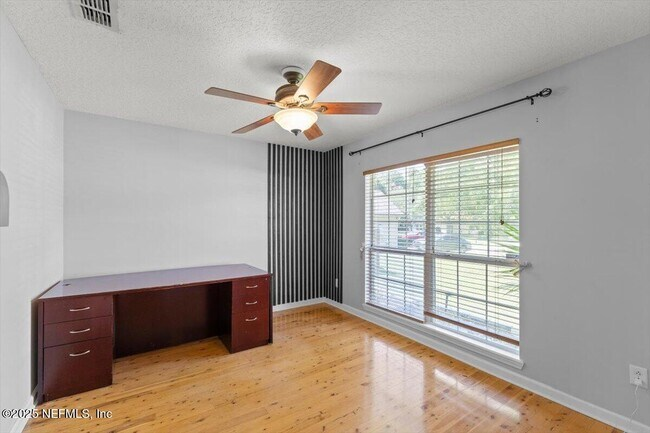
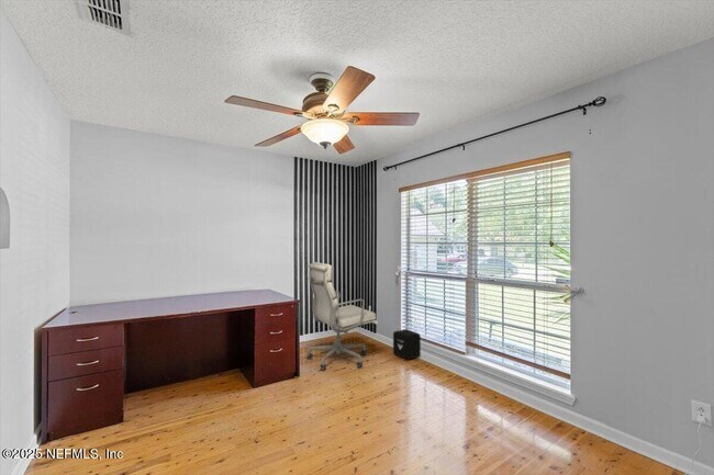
+ office chair (339, 310)
+ air purifier (405, 343)
